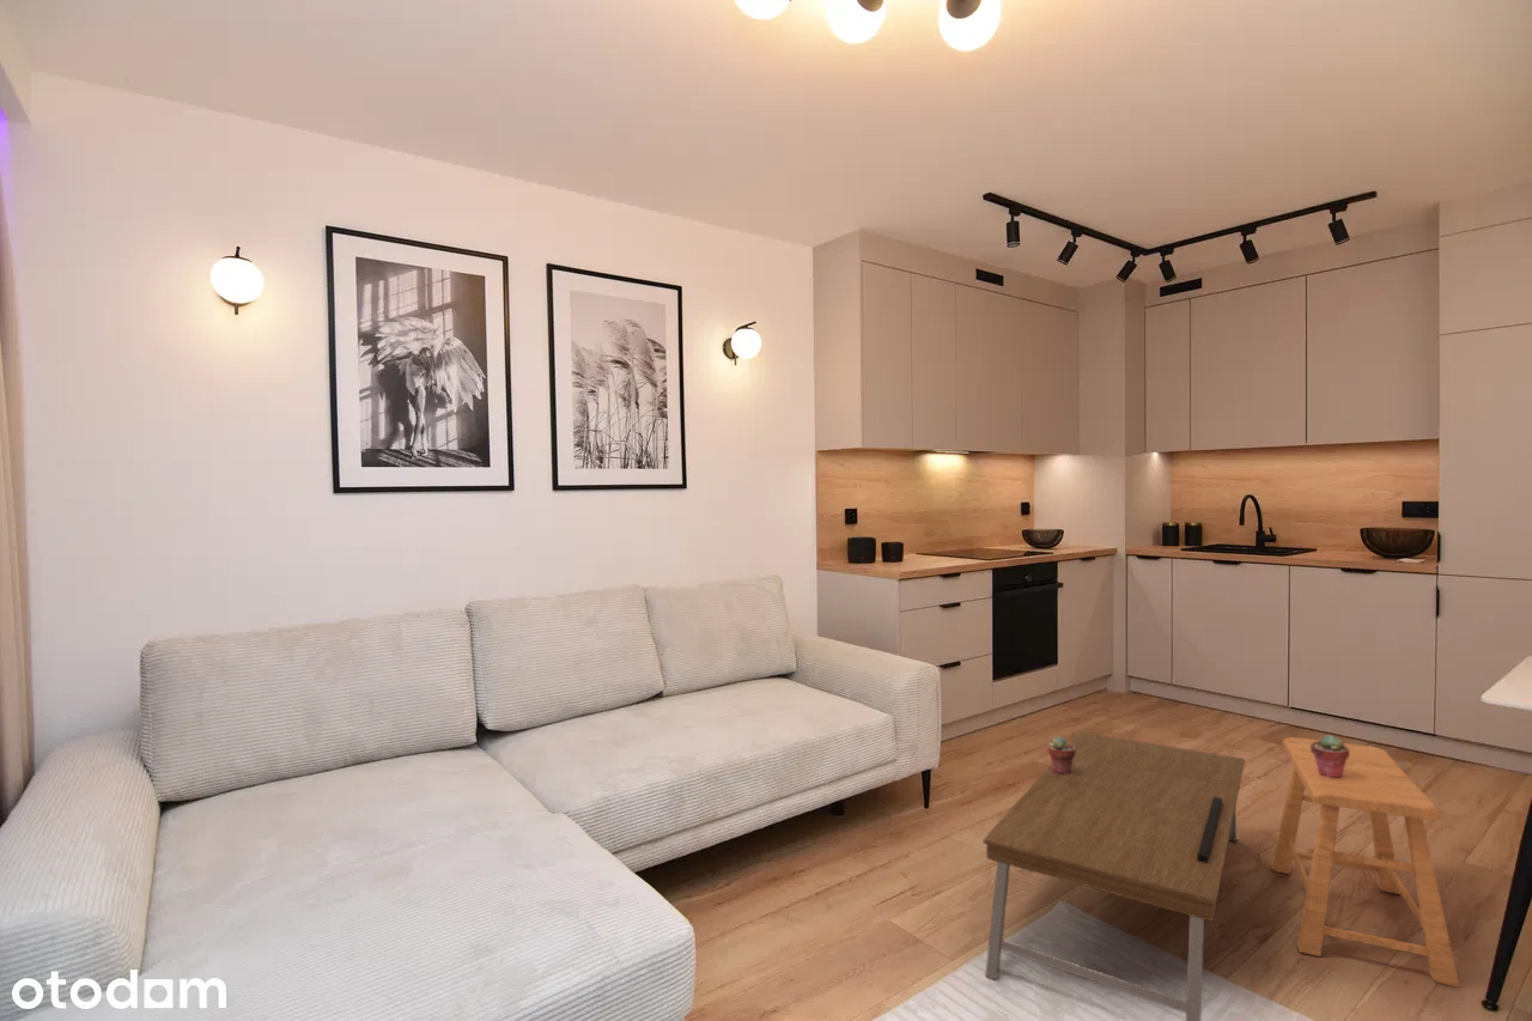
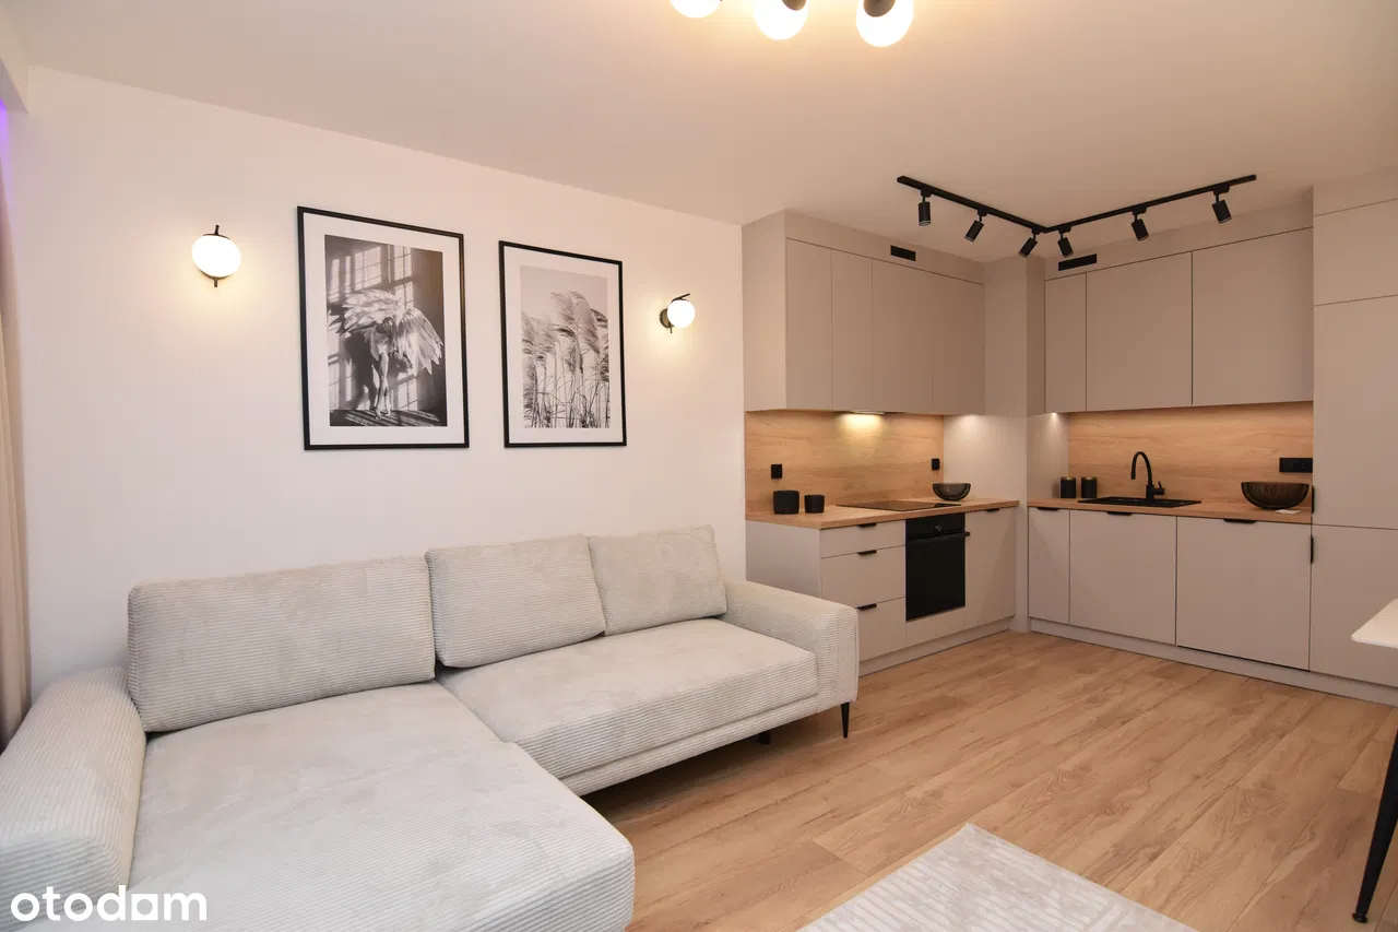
- coffee table (1130, 841)
- stool (1350, 853)
- potted succulent (1060, 748)
- potted succulent (1330, 753)
